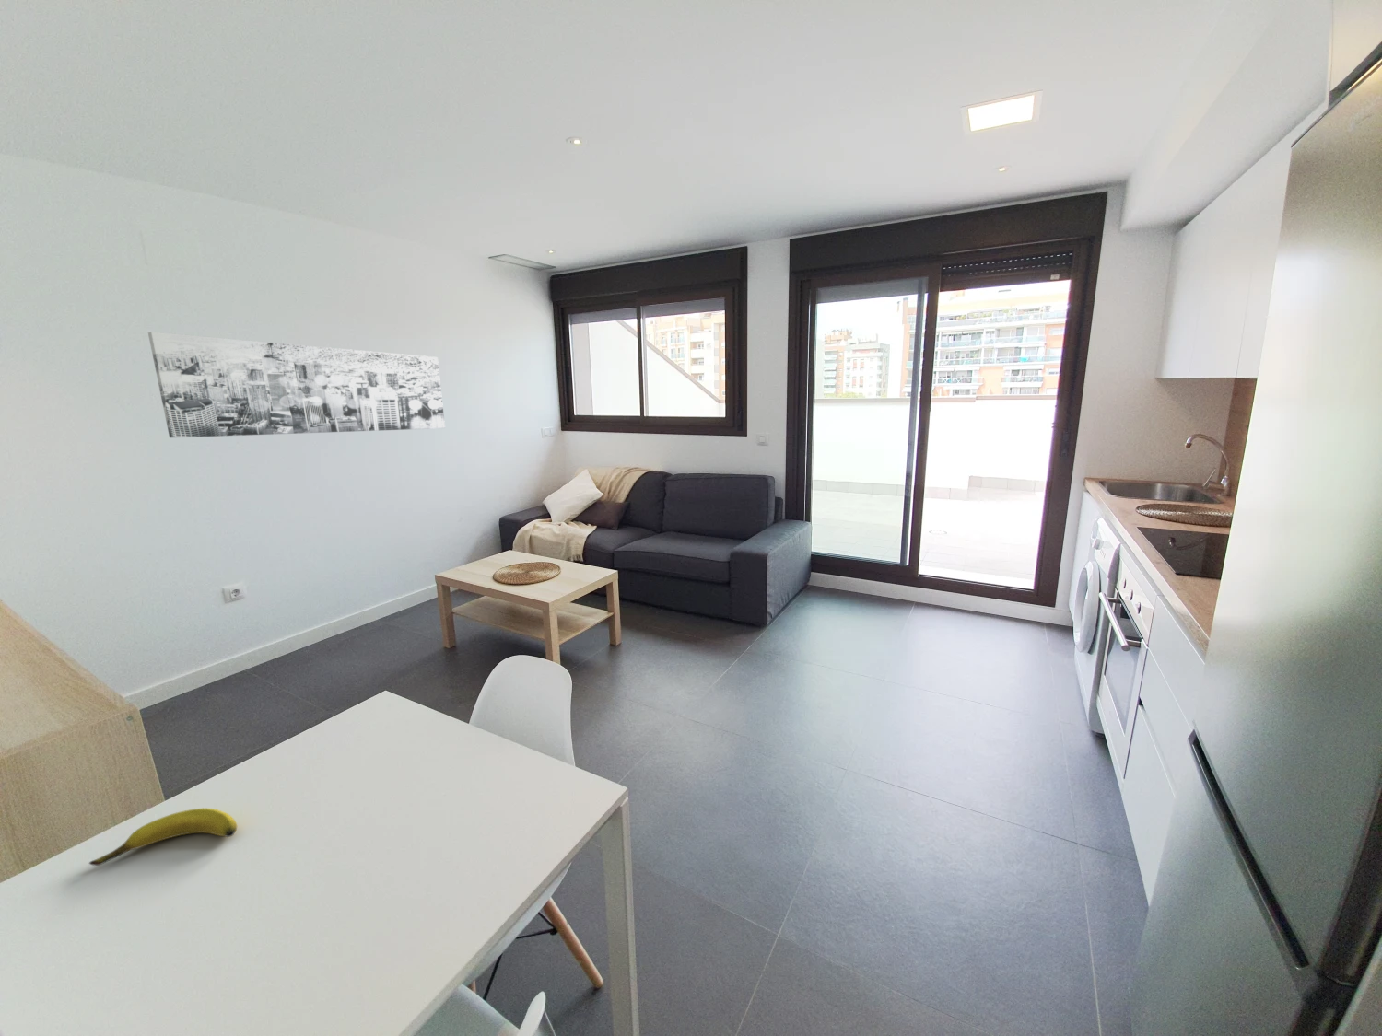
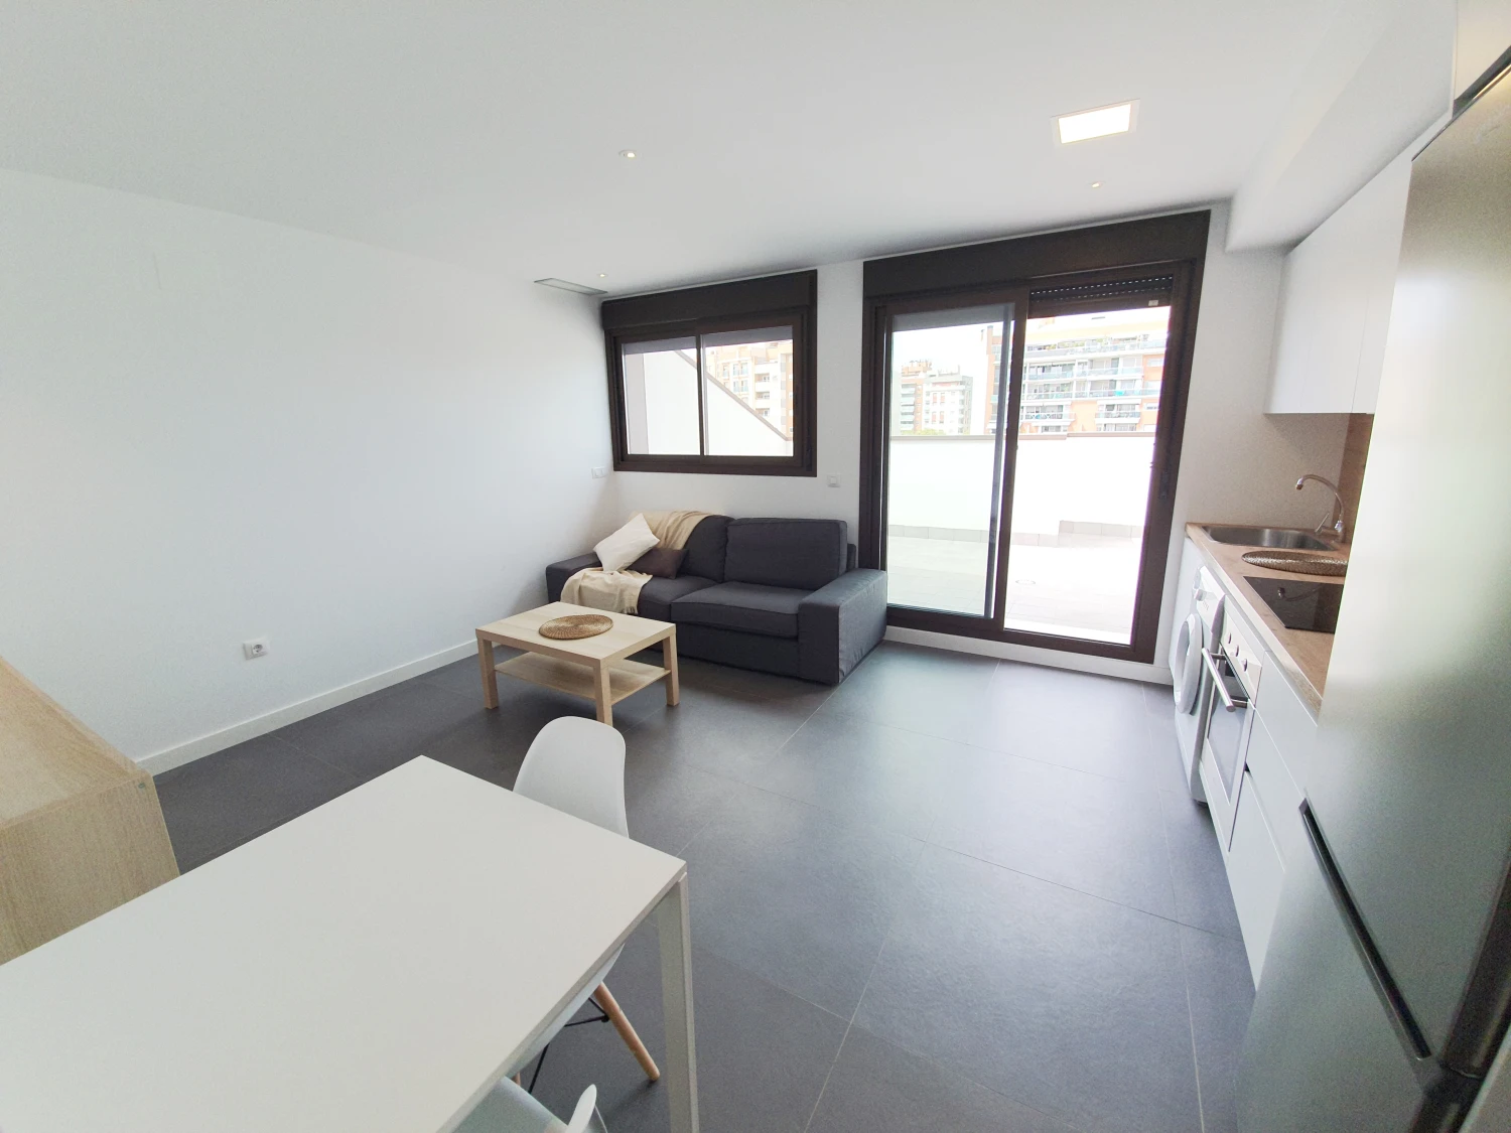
- wall art (328, 390)
- banana (174, 830)
